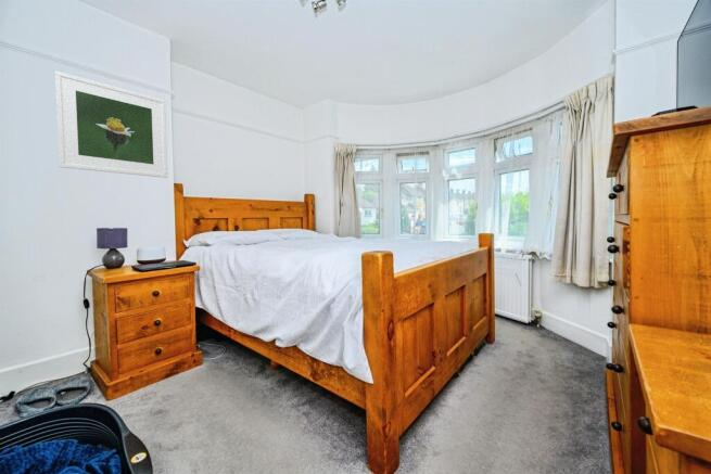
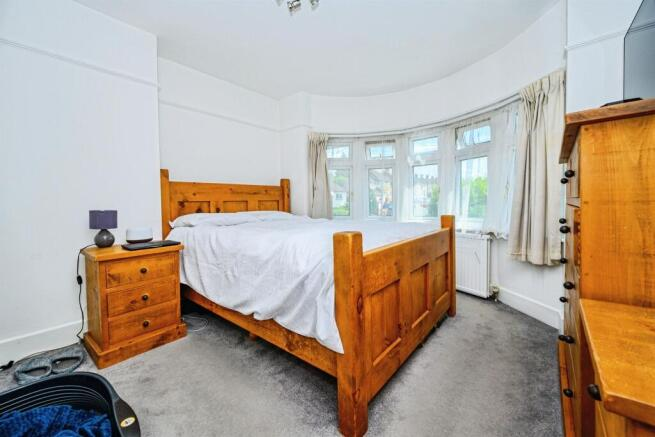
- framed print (117, 130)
